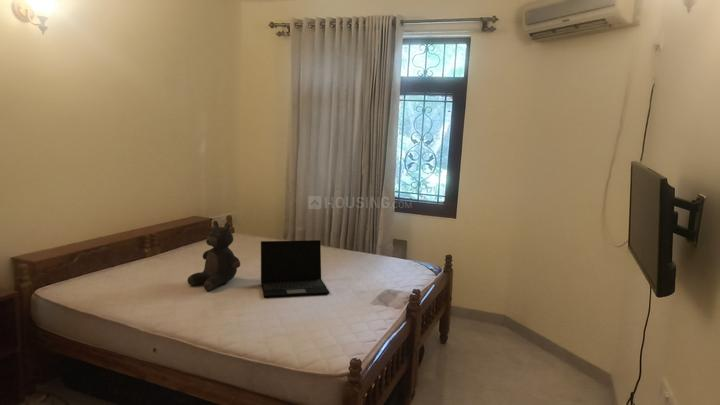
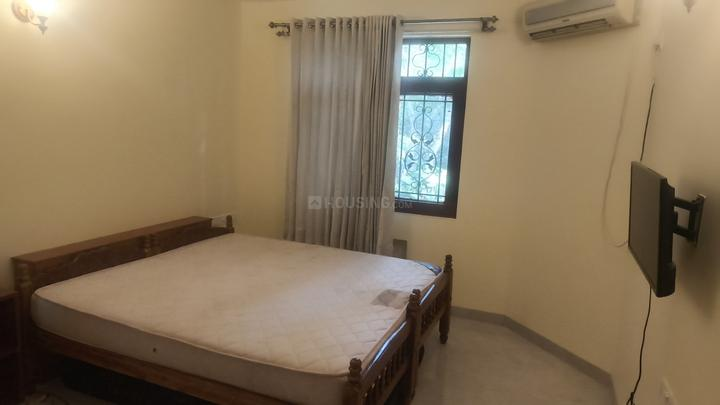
- teddy bear (213, 253)
- laptop (294, 266)
